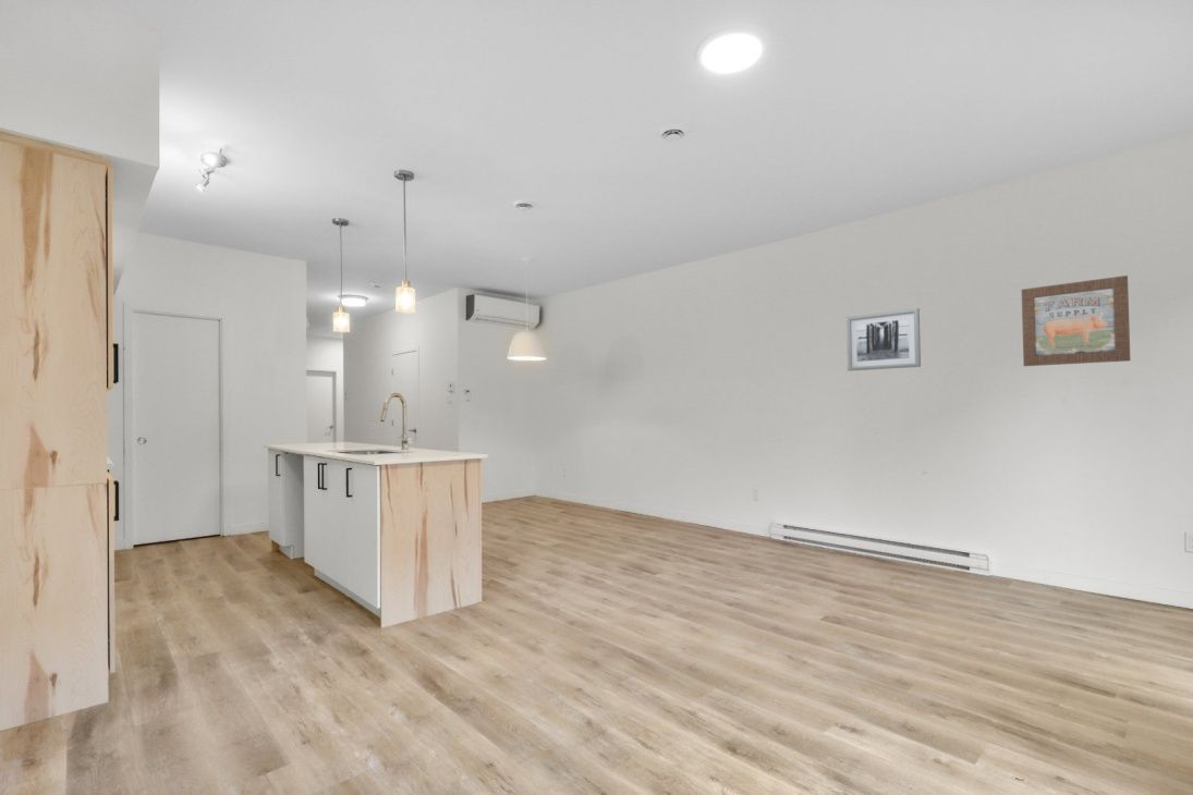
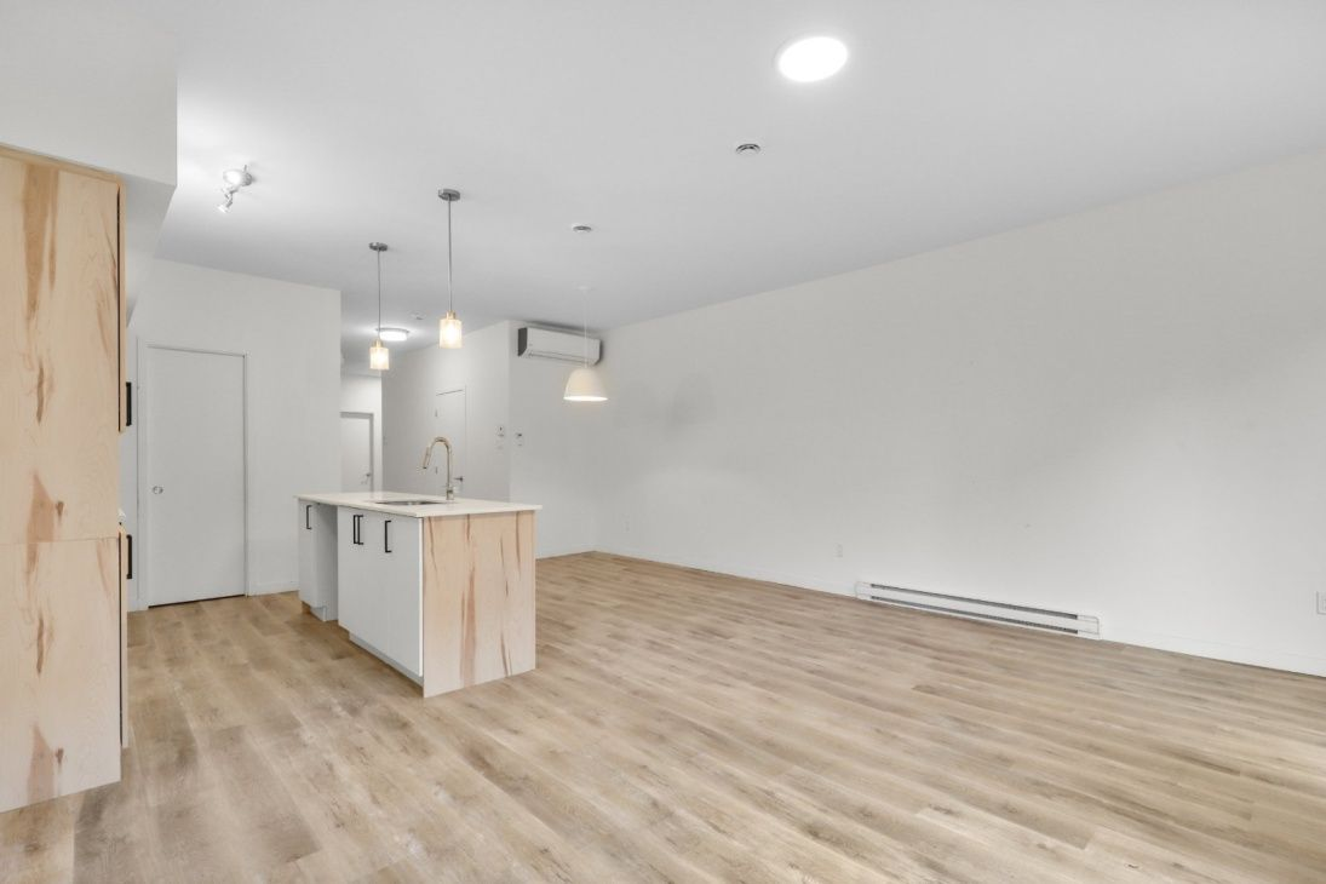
- wall art (1073, 322)
- wall art (881, 341)
